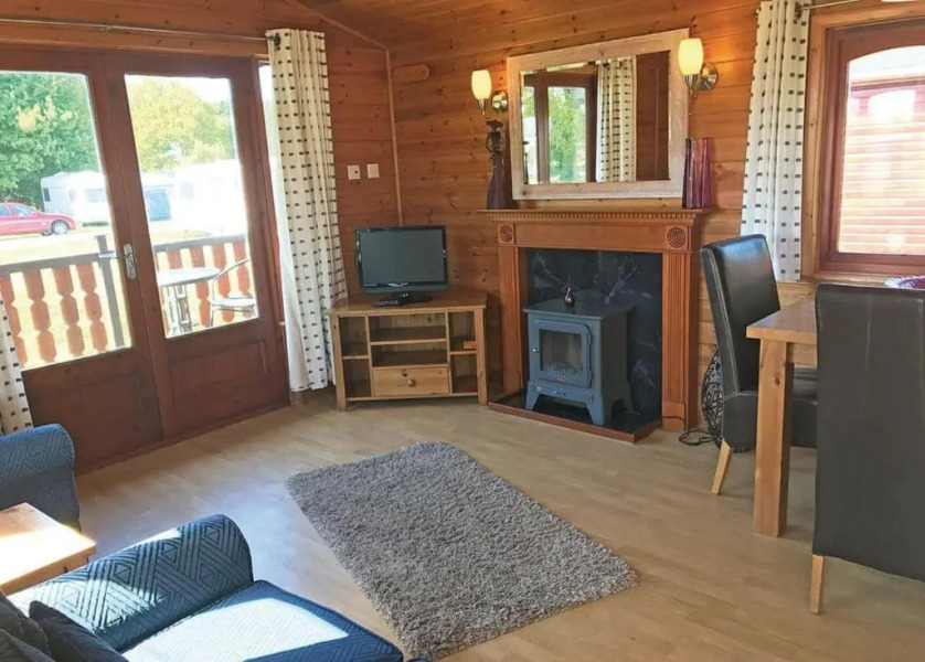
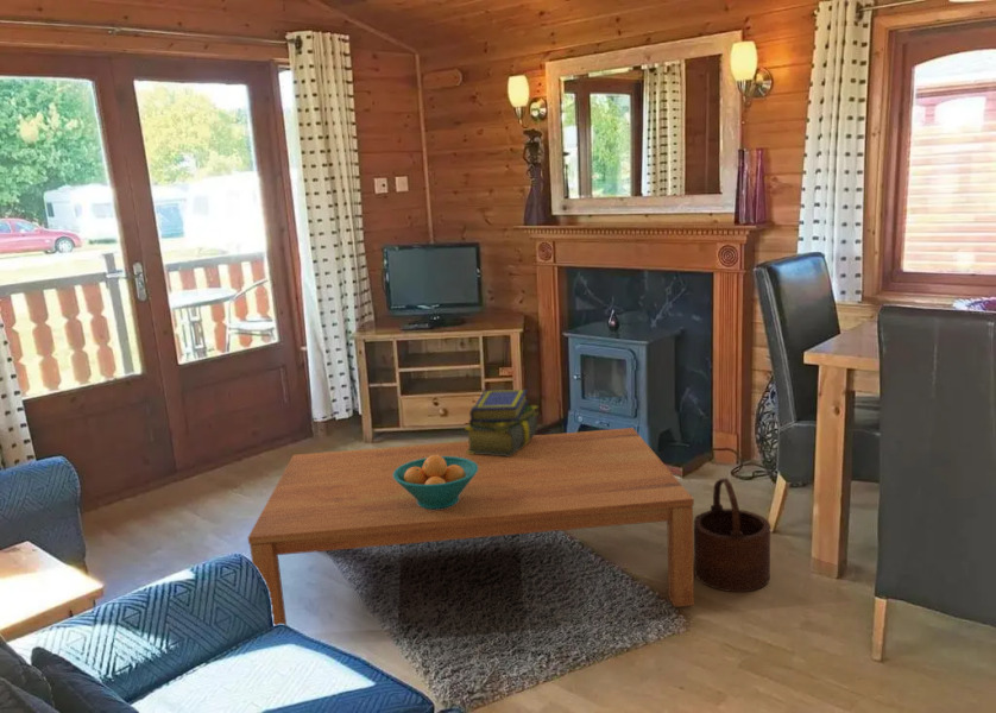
+ wooden bucket (731, 528)
+ coffee table (472, 522)
+ stack of books (502, 421)
+ fruit bowl (436, 478)
